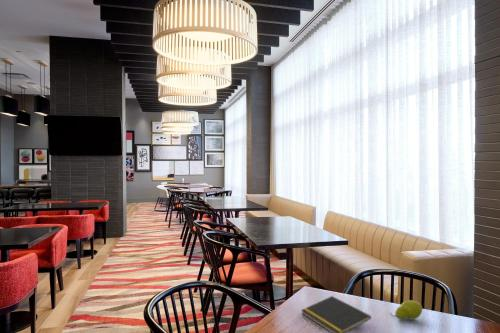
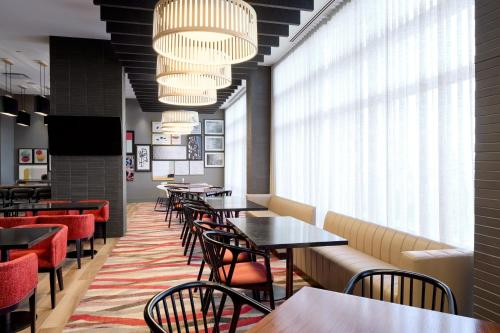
- fruit (406, 308)
- notepad (334, 314)
